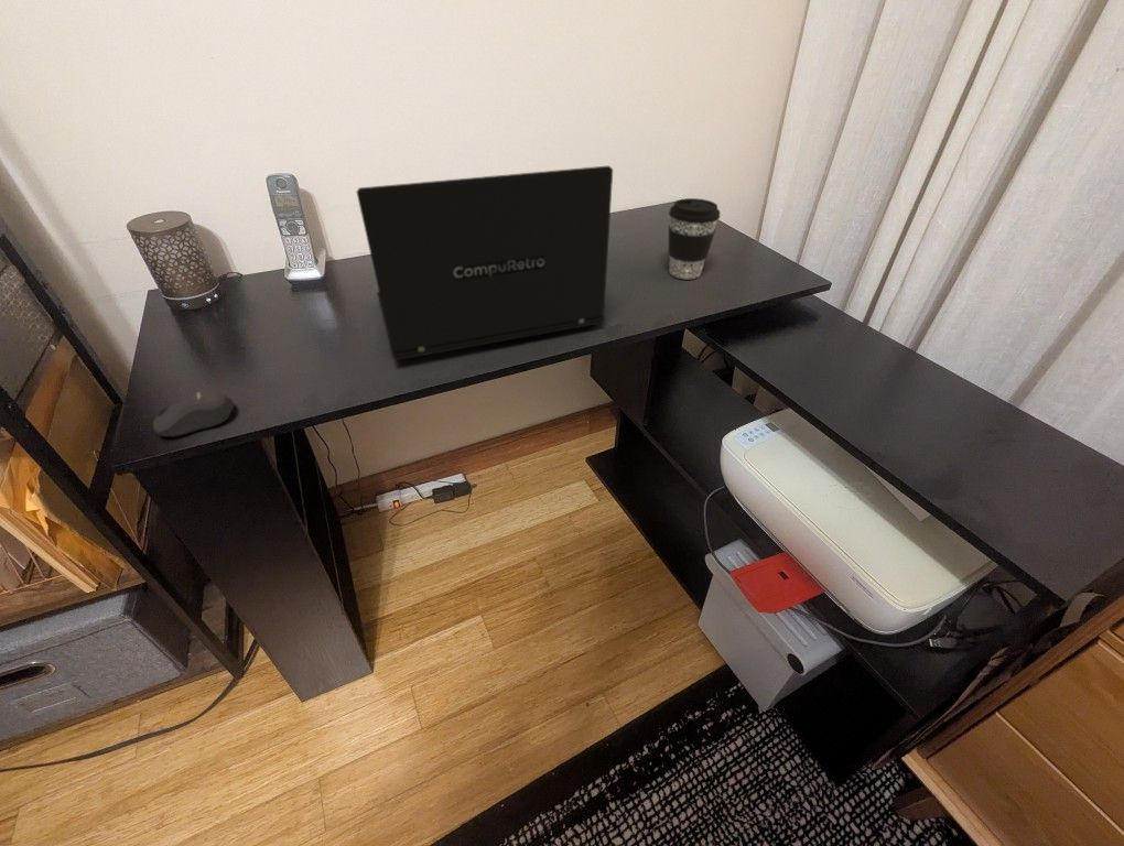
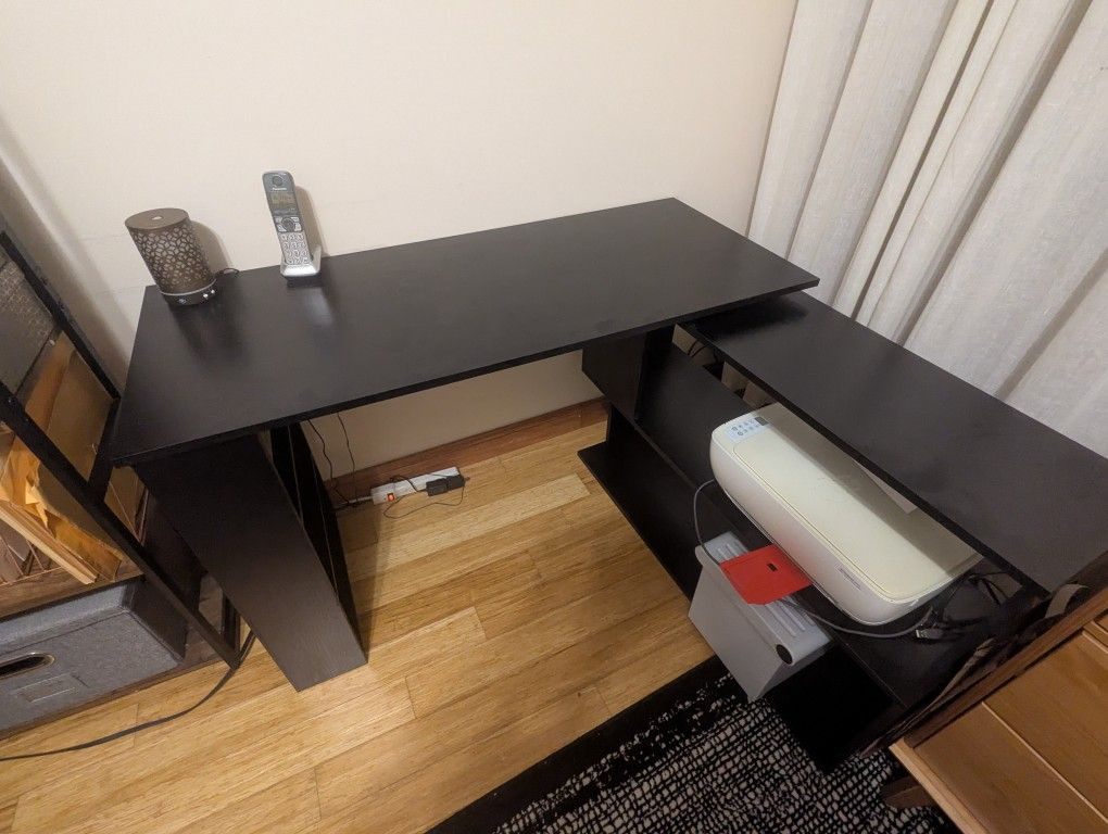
- computer mouse (192, 409)
- coffee cup (690, 240)
- laptop (480, 243)
